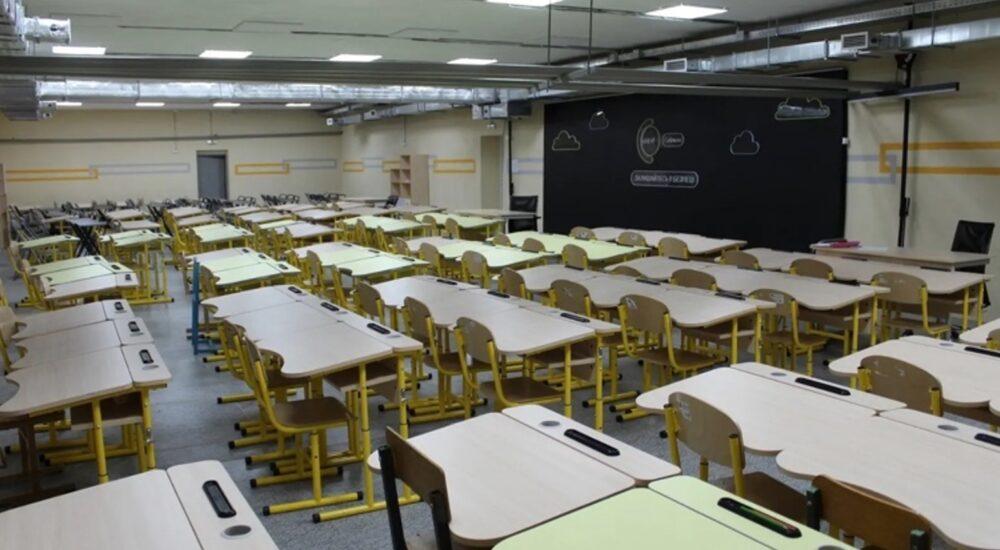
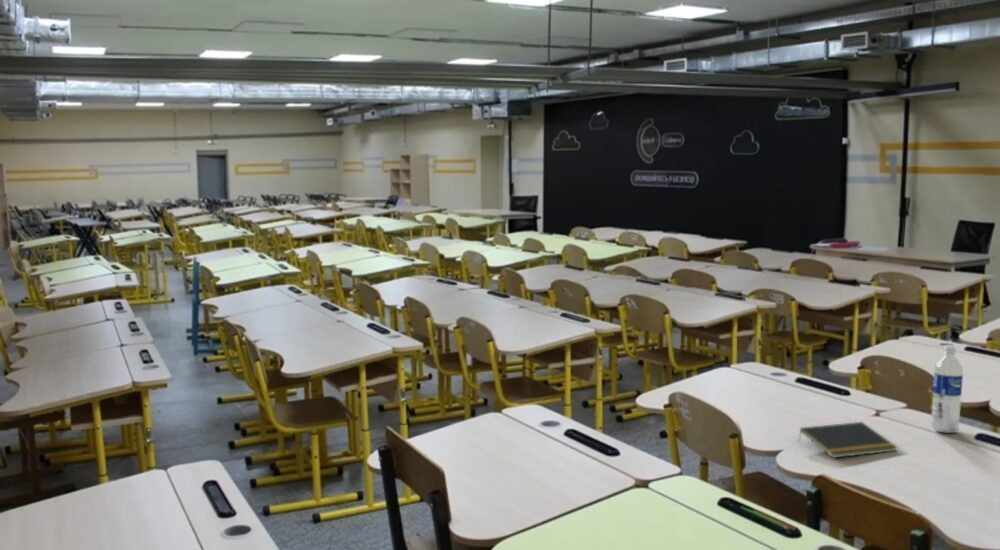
+ notepad (847, 439)
+ water bottle (947, 388)
